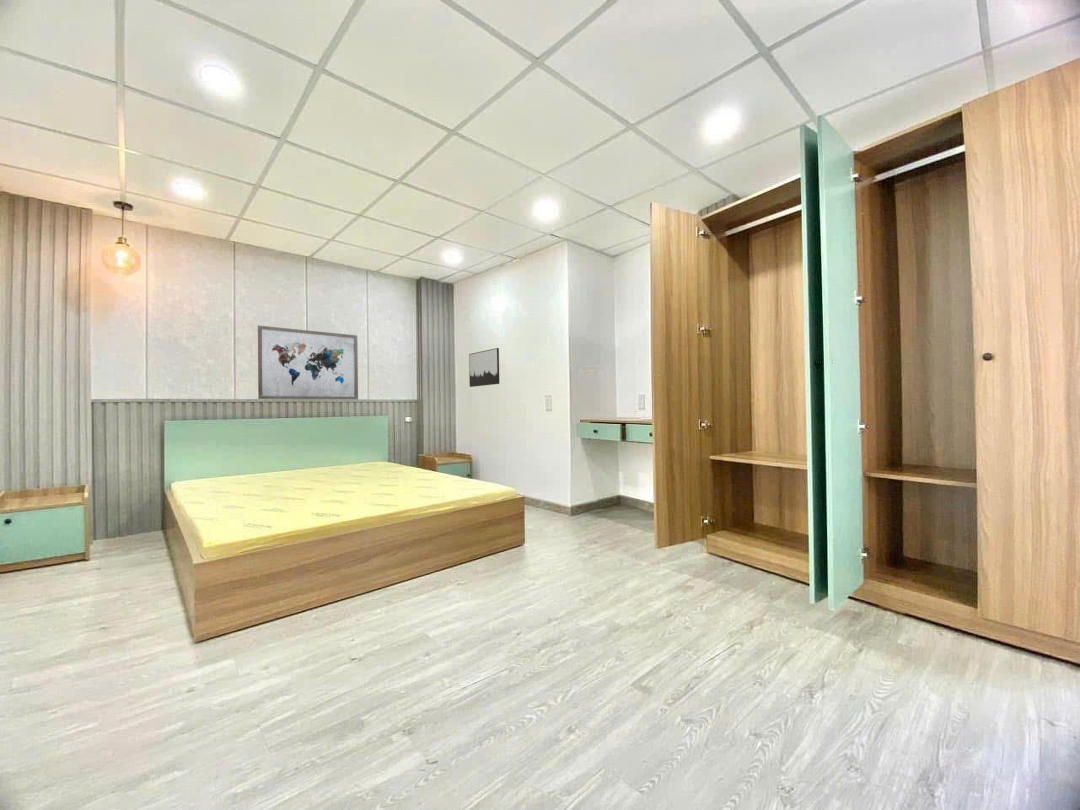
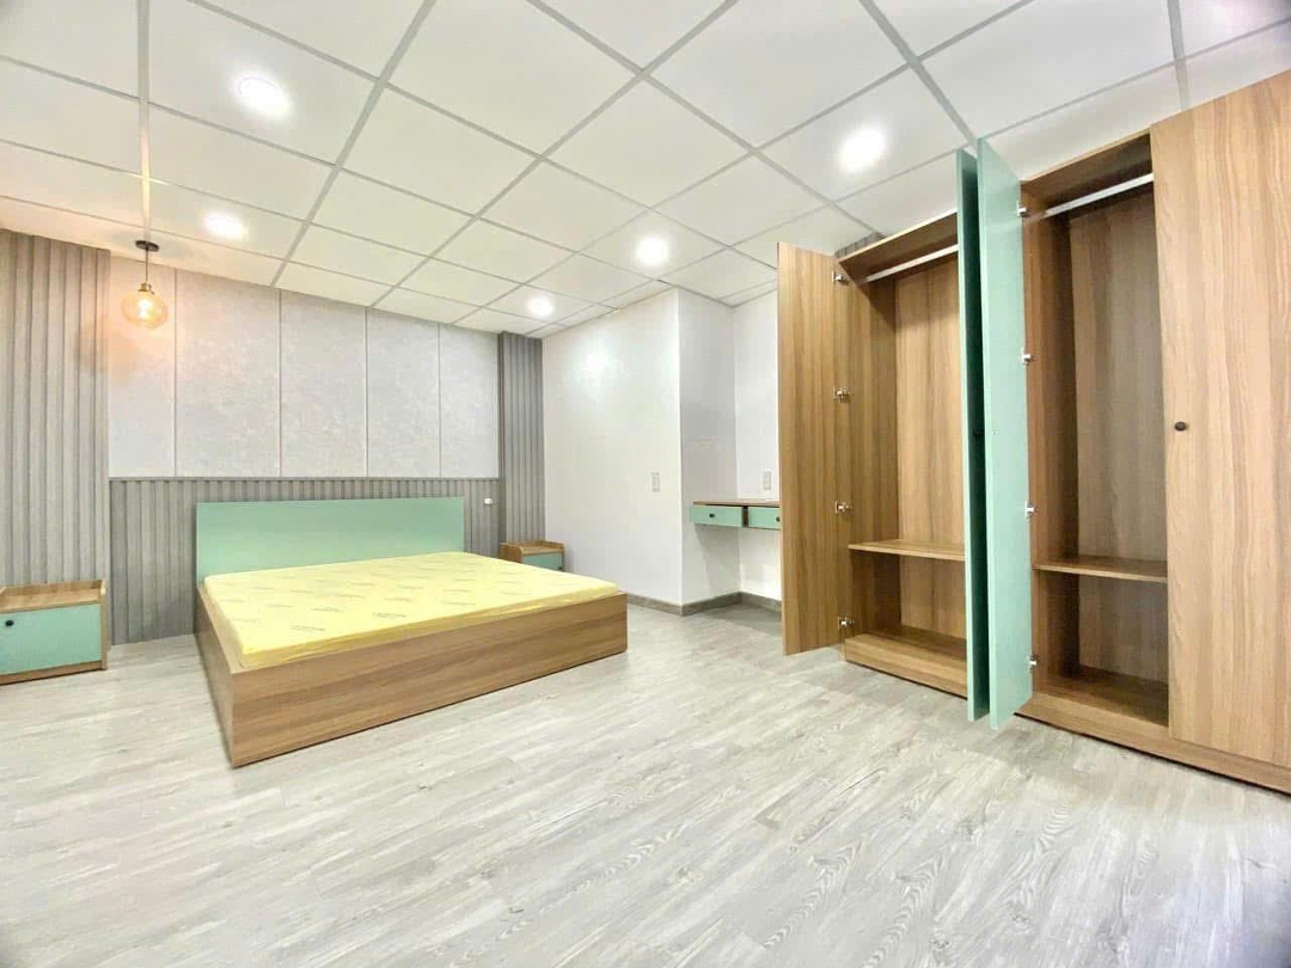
- wall art (483, 368)
- wall art (311, 365)
